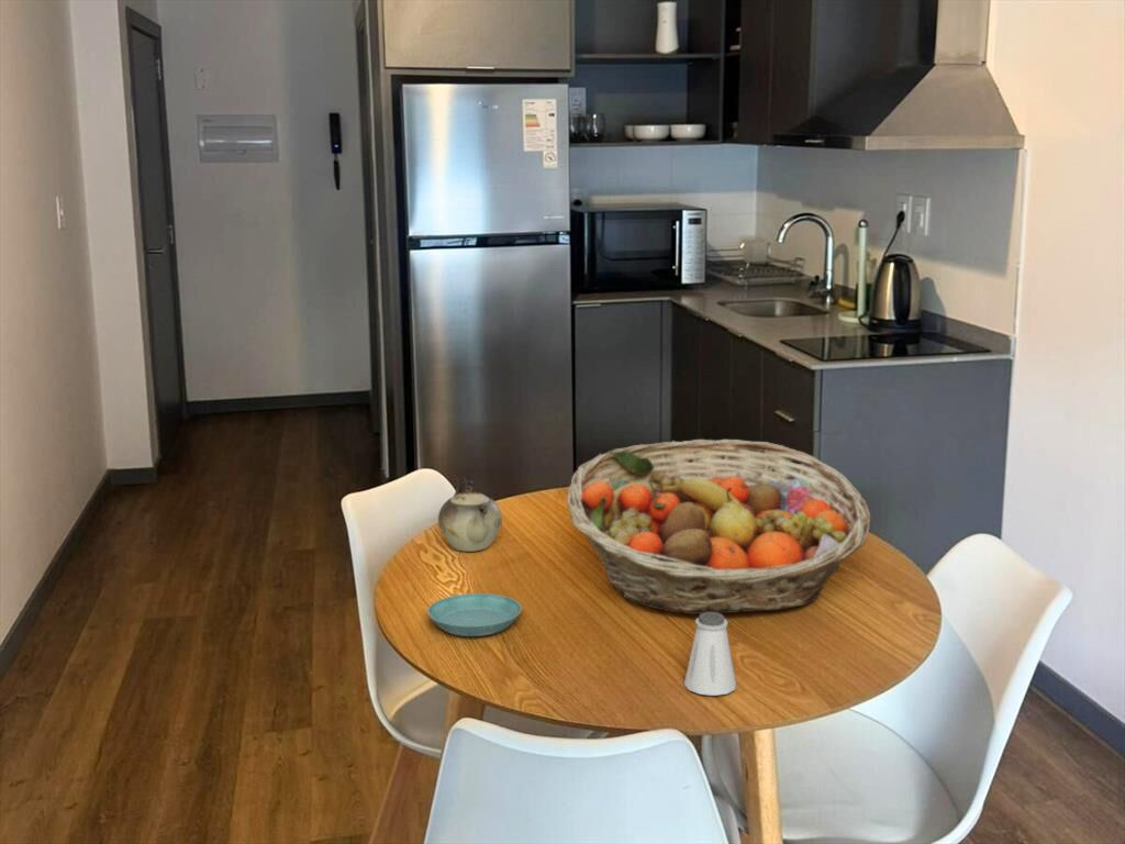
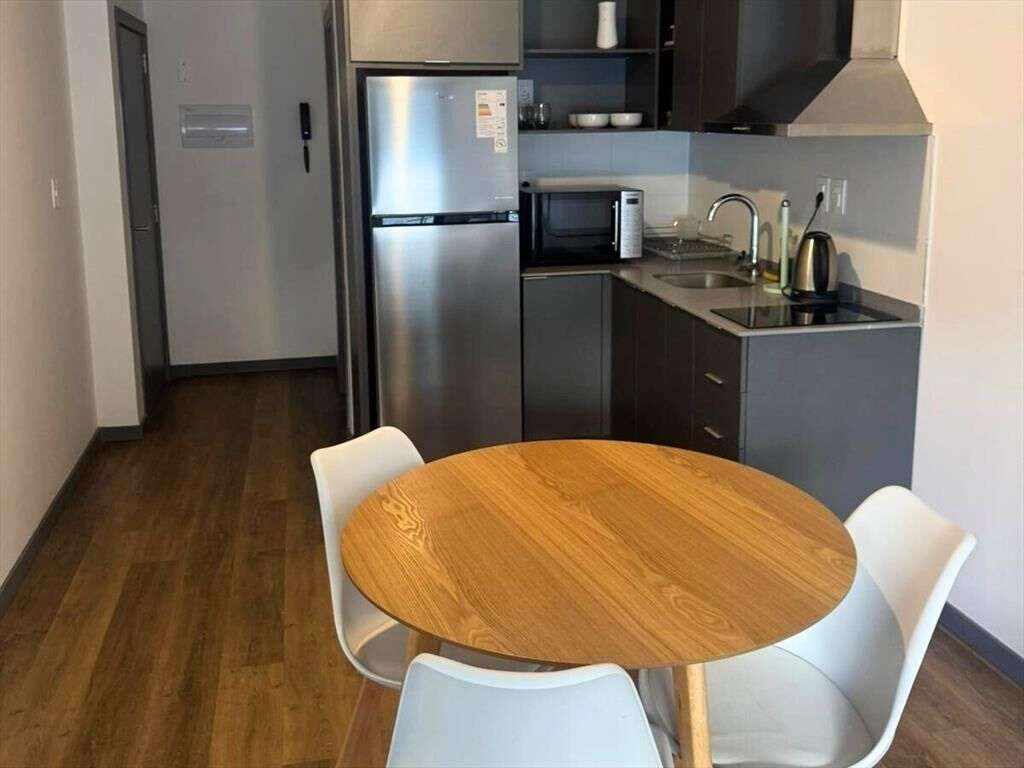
- teapot (470, 514)
- saltshaker (711, 651)
- saucer (475, 617)
- fruit basket (715, 522)
